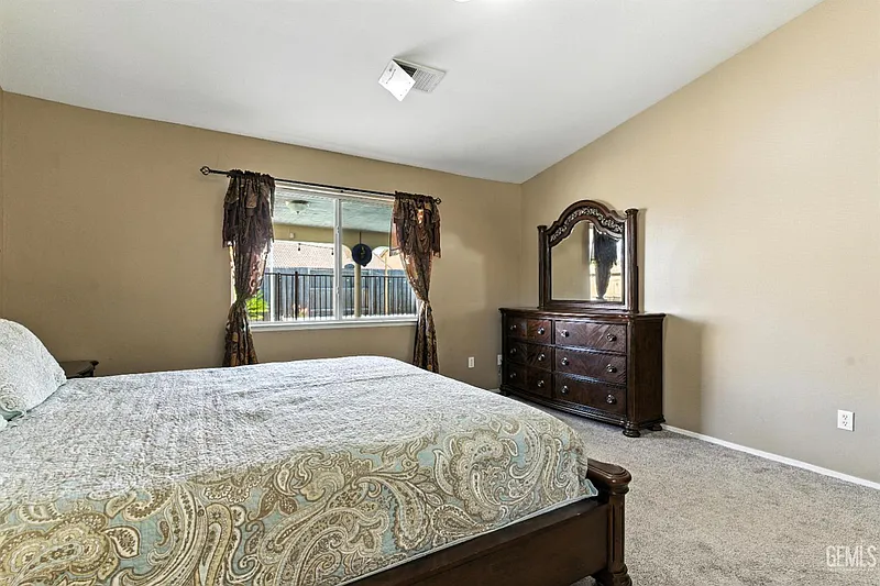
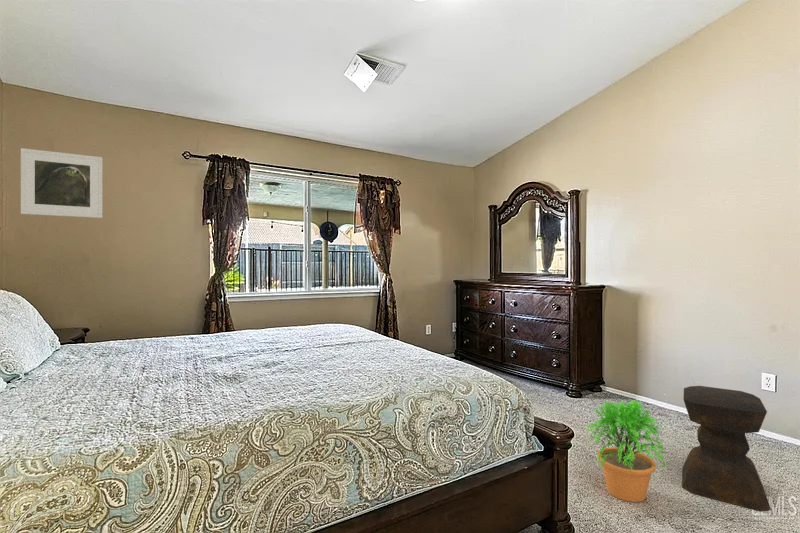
+ potted plant (624, 444)
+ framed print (63, 184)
+ stool (722, 440)
